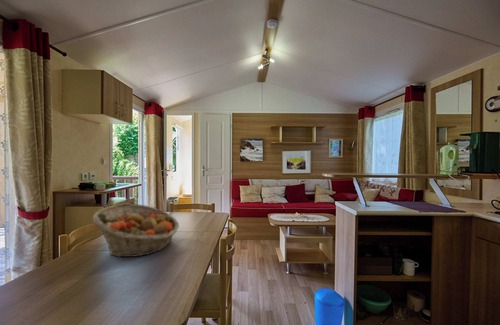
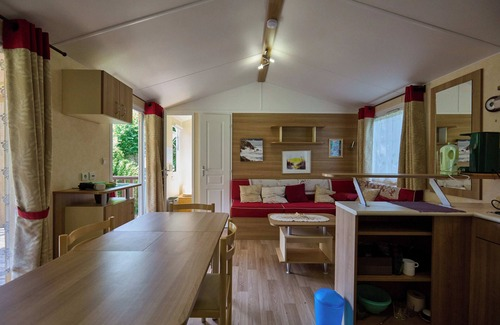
- fruit basket (139, 226)
